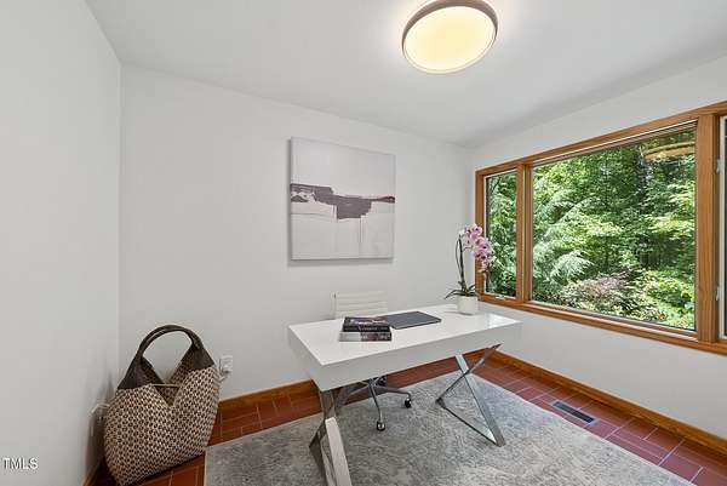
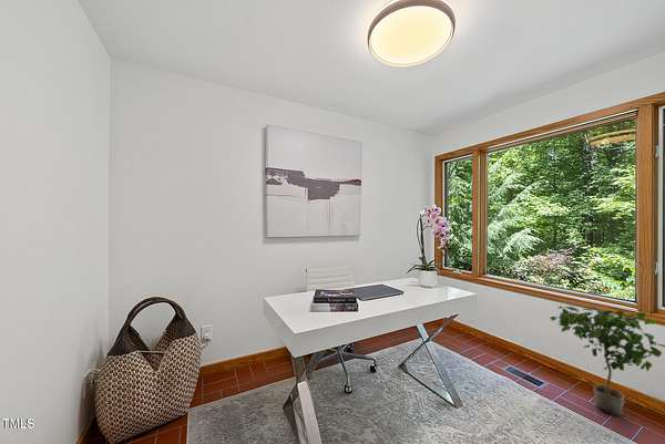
+ potted plant (604, 357)
